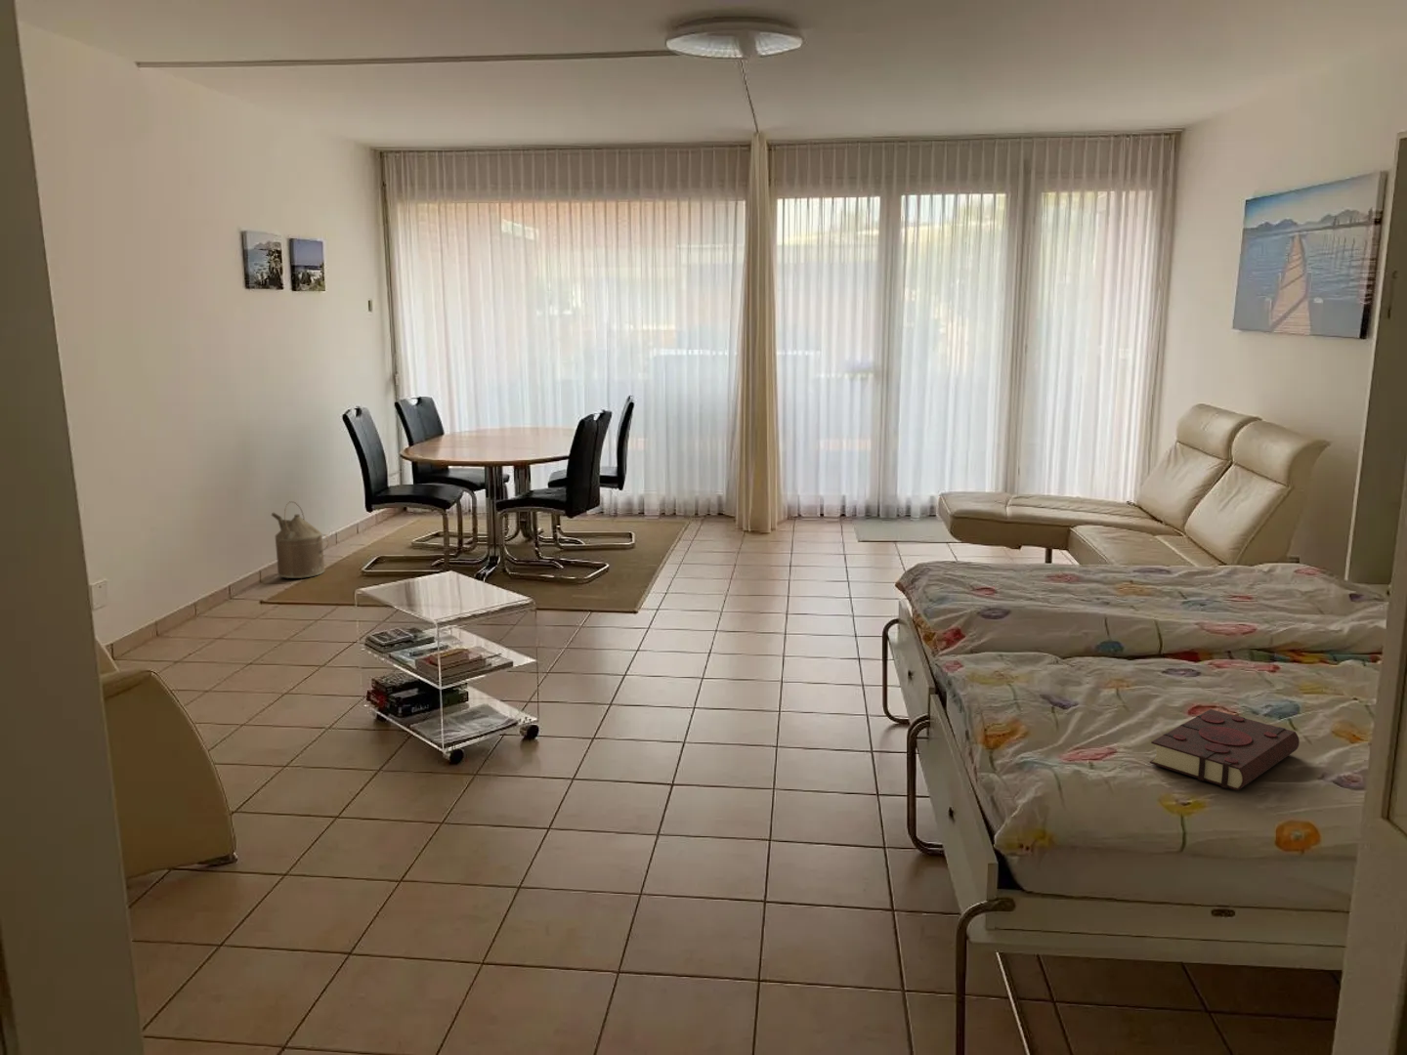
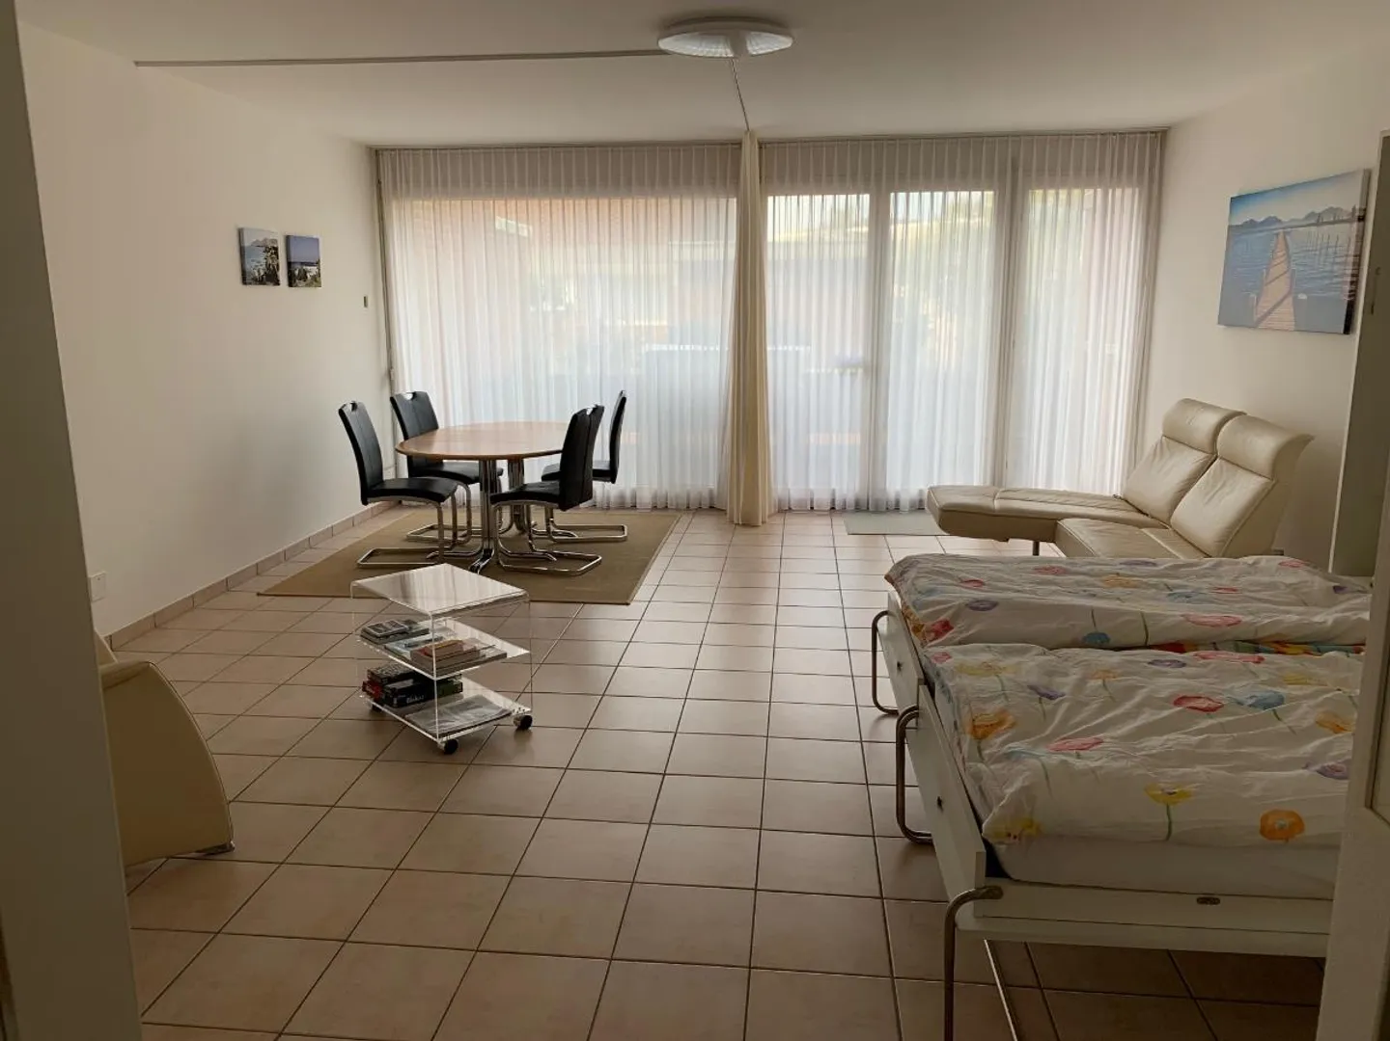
- book (1230, 745)
- watering can (300, 539)
